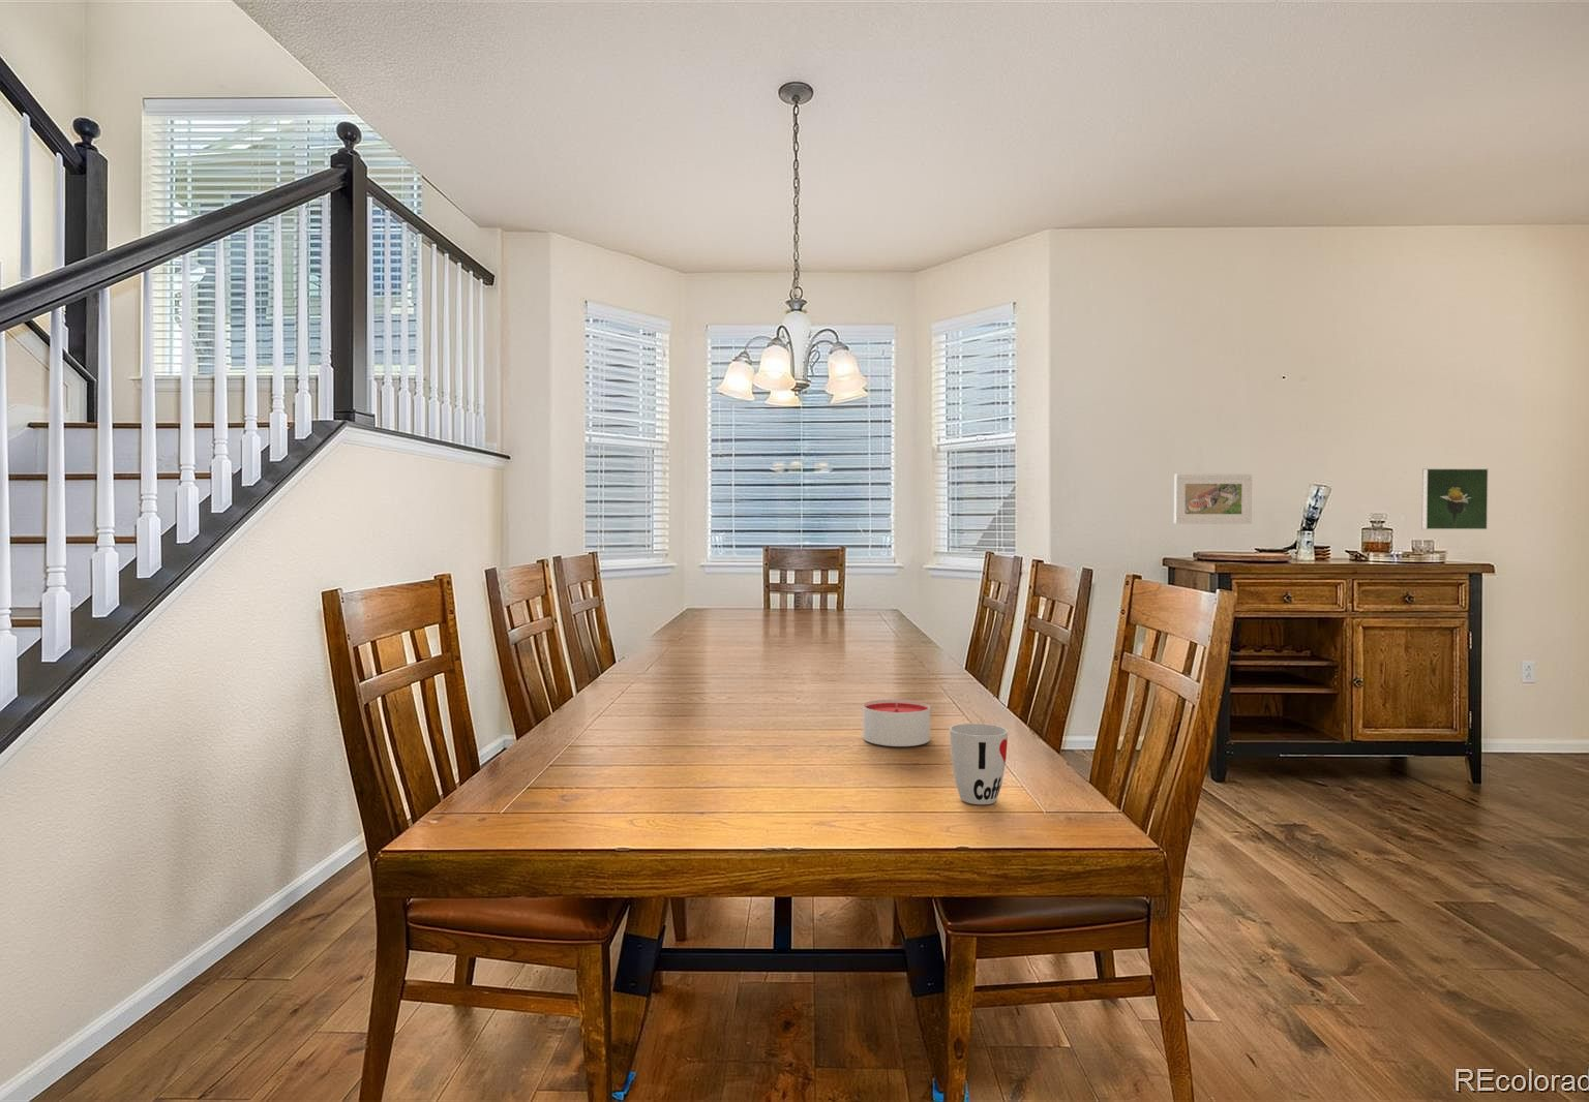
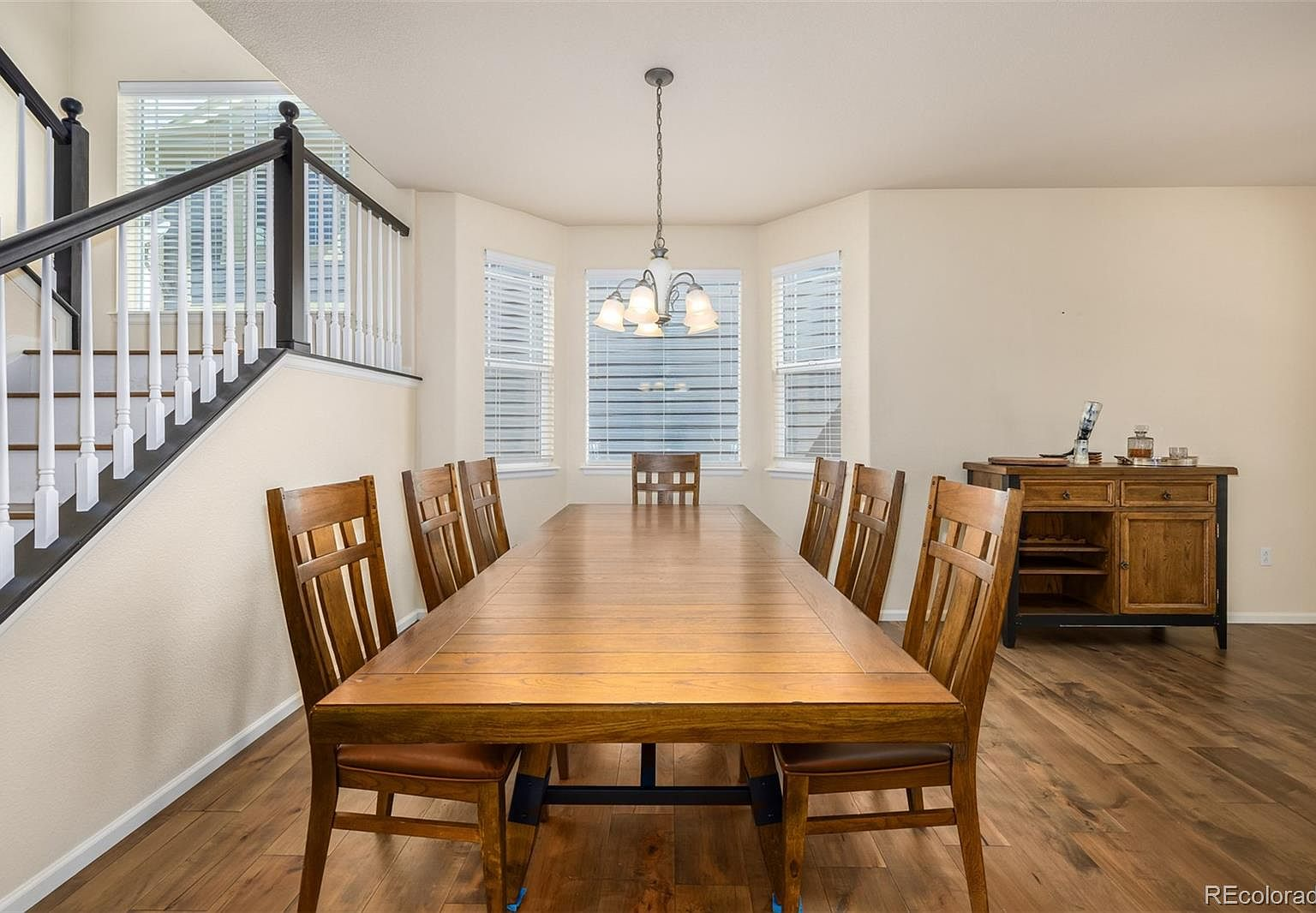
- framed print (1212, 498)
- candle (896, 721)
- cup (978, 764)
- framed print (1455, 498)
